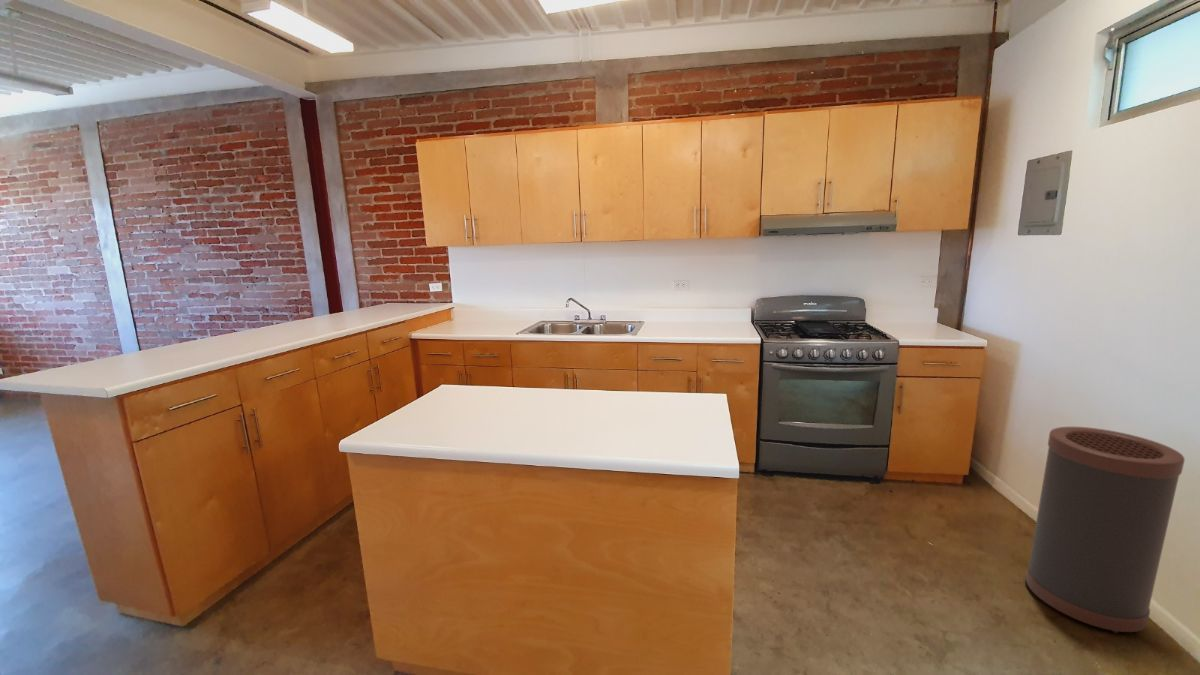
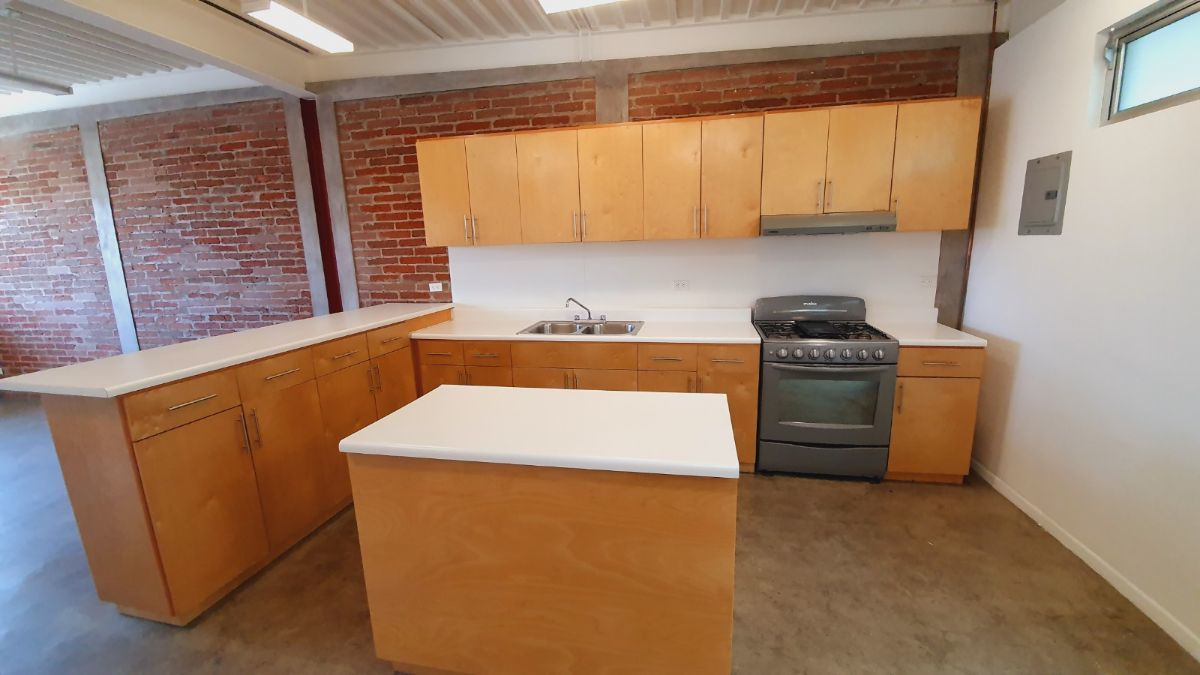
- trash can (1096, 525)
